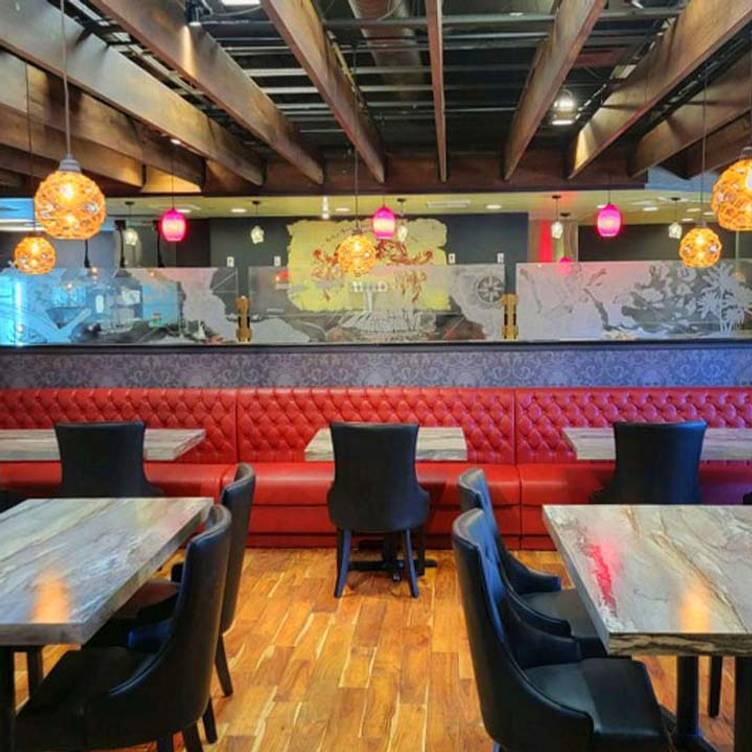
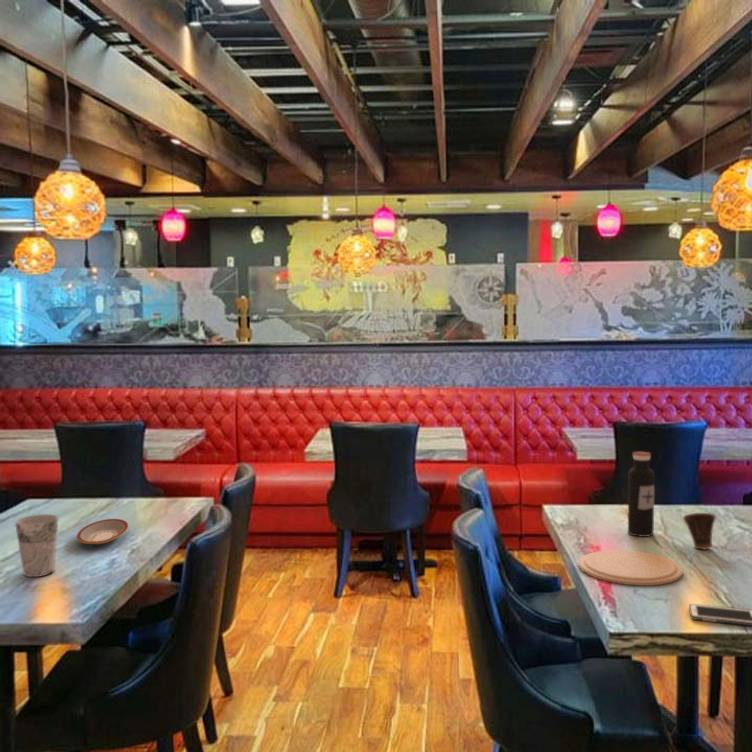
+ water bottle (641, 493)
+ plate (629, 565)
+ cup (698, 531)
+ cup (38, 545)
+ cell phone (724, 615)
+ plate (103, 533)
